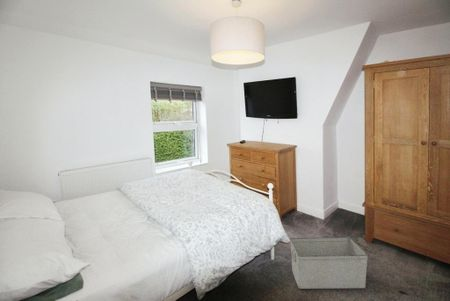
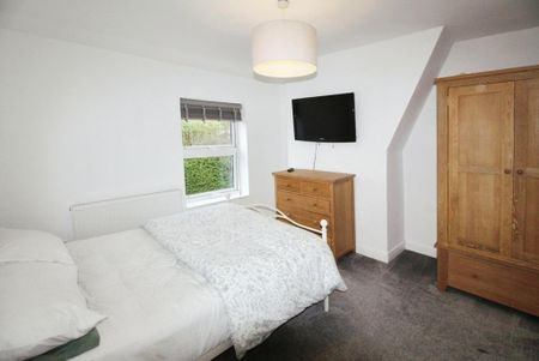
- storage bin (326, 262)
